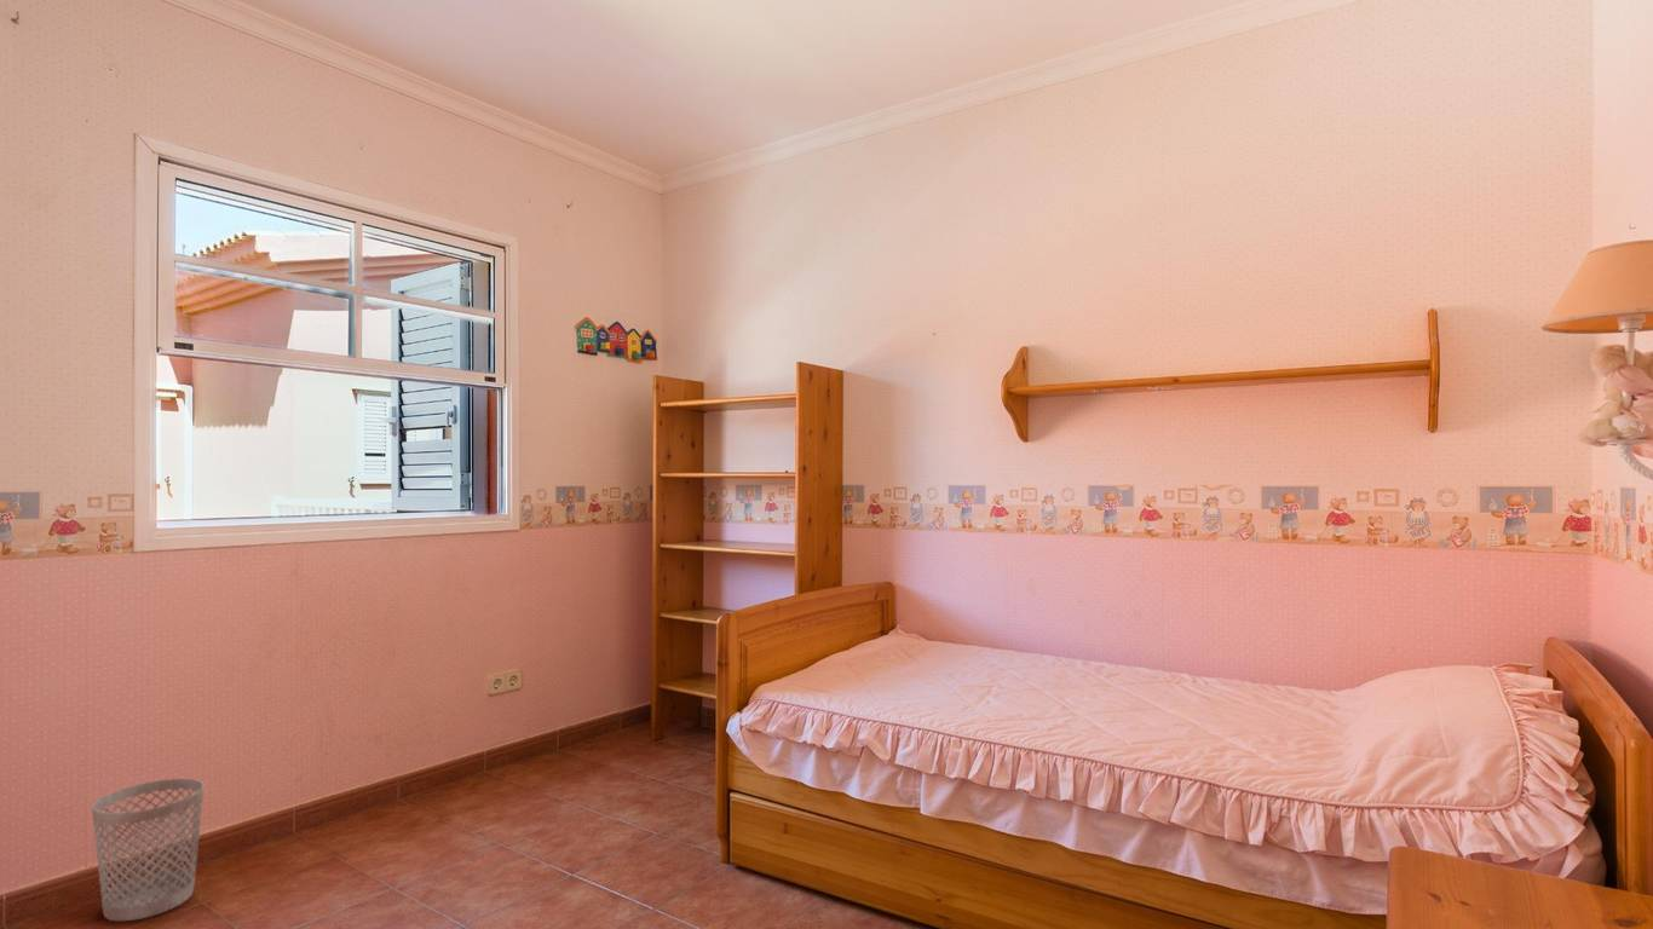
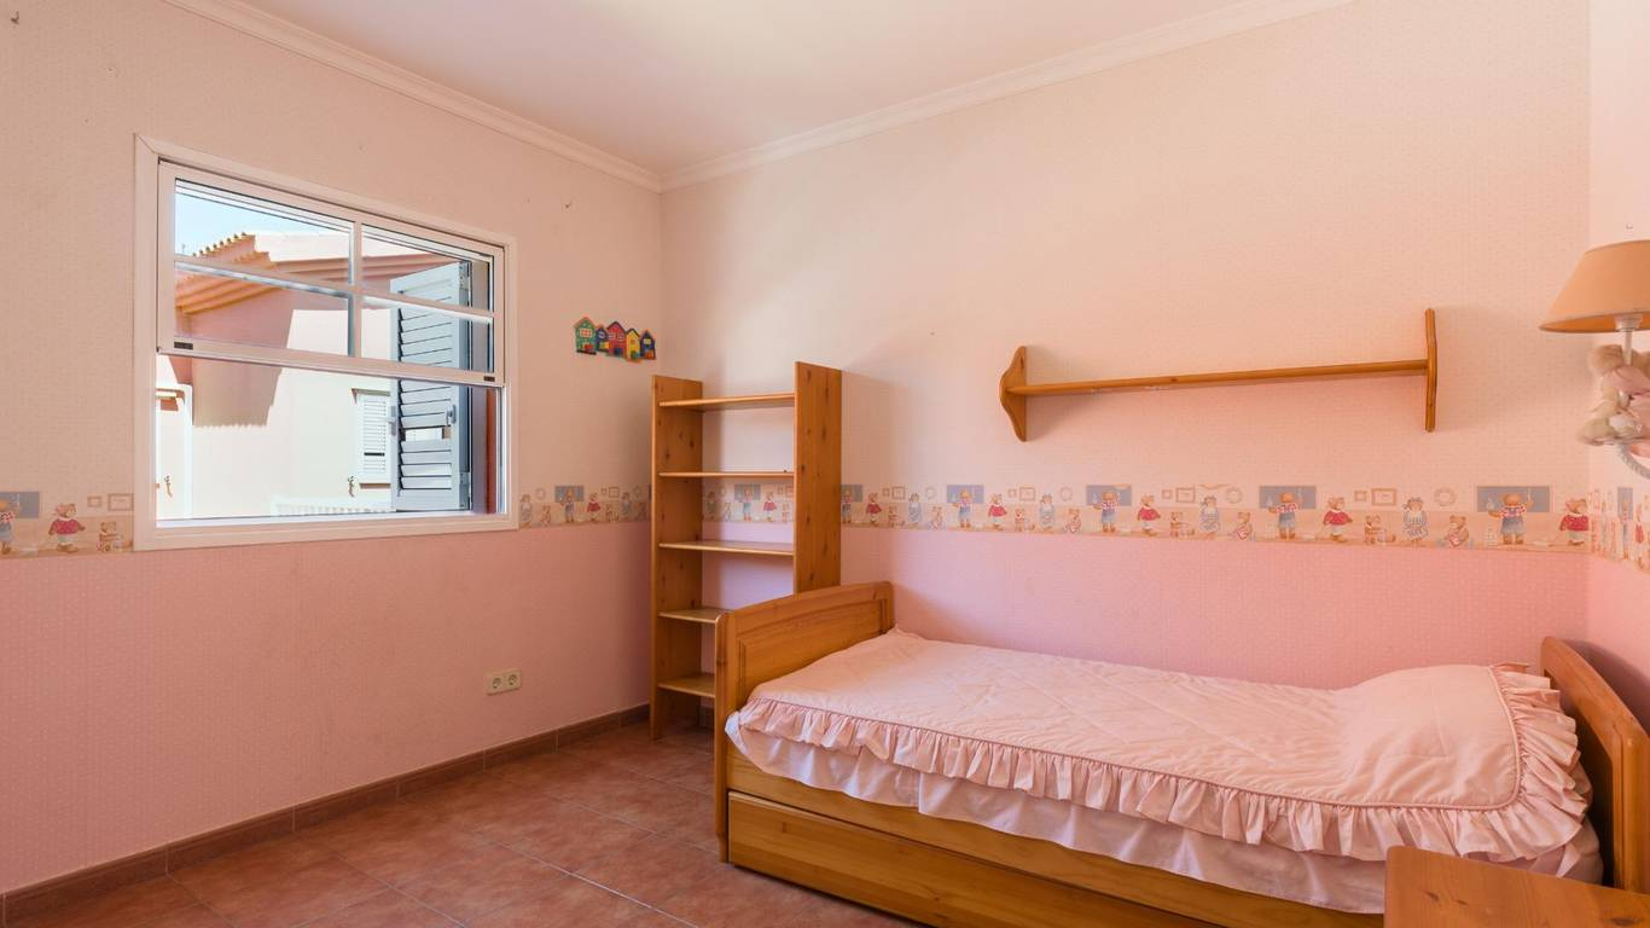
- wastebasket (150, 848)
